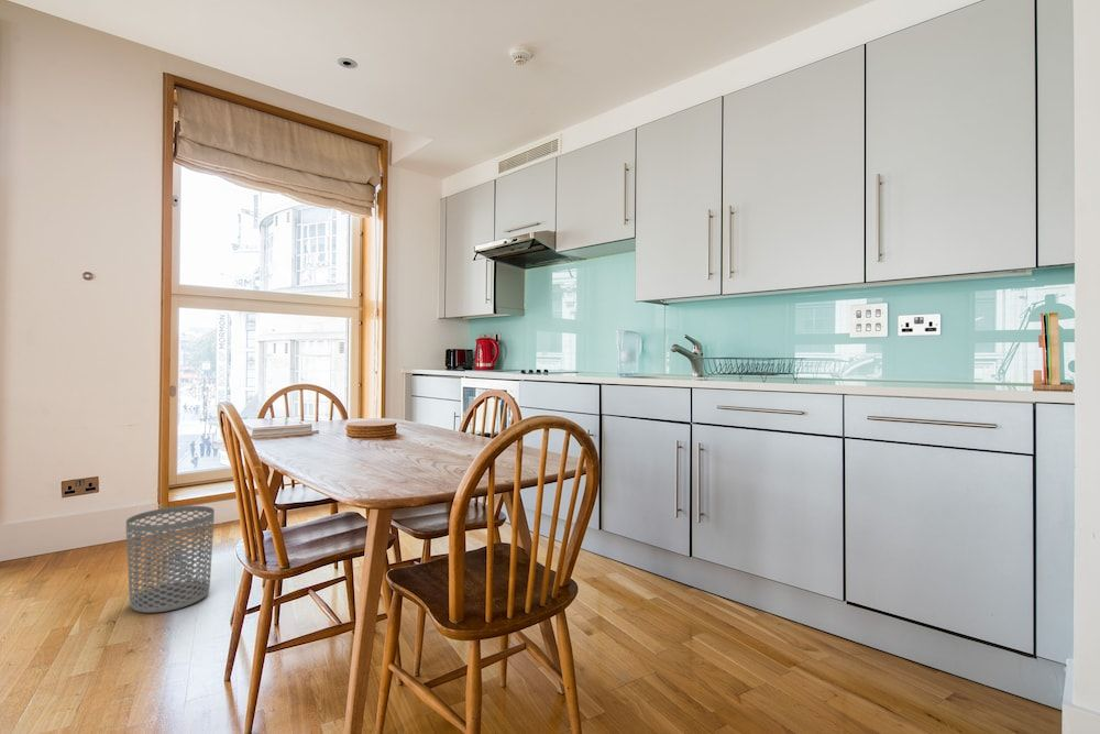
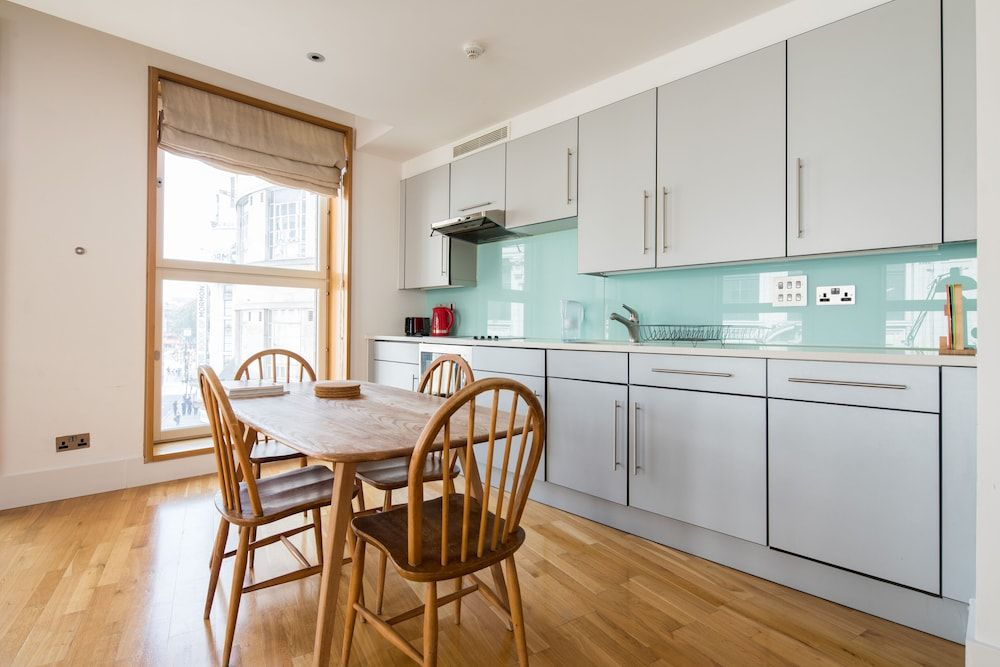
- waste bin (172, 557)
